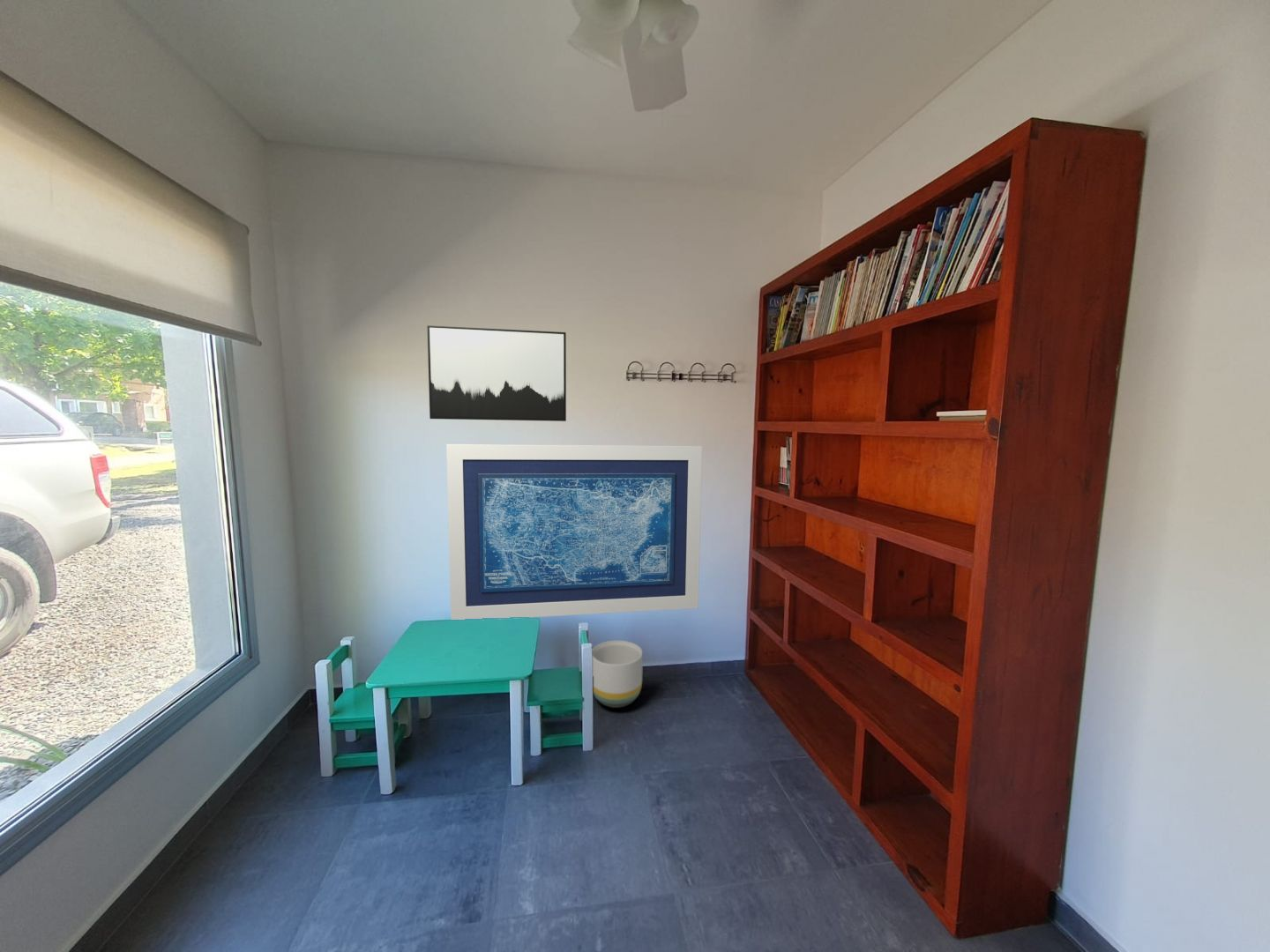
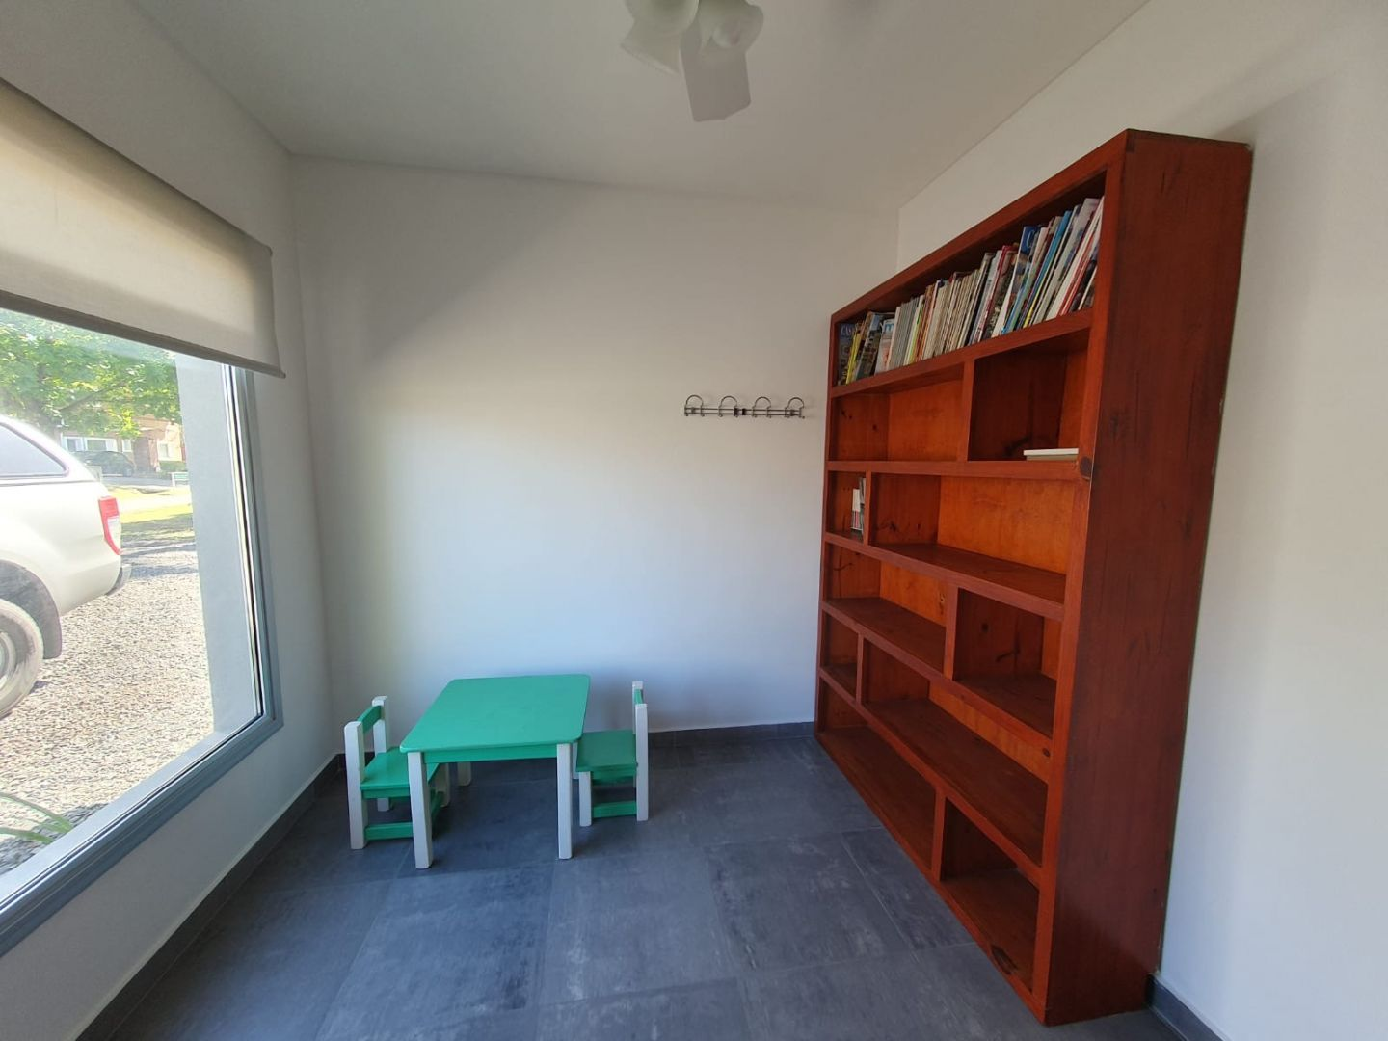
- wall art (579, 530)
- planter (616, 676)
- wall art (499, 375)
